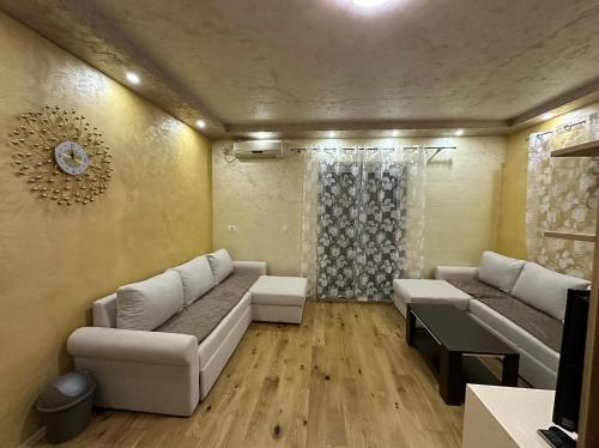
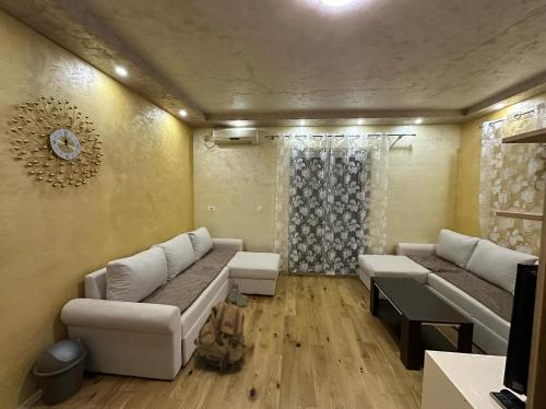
+ boots (237, 294)
+ backpack (219, 328)
